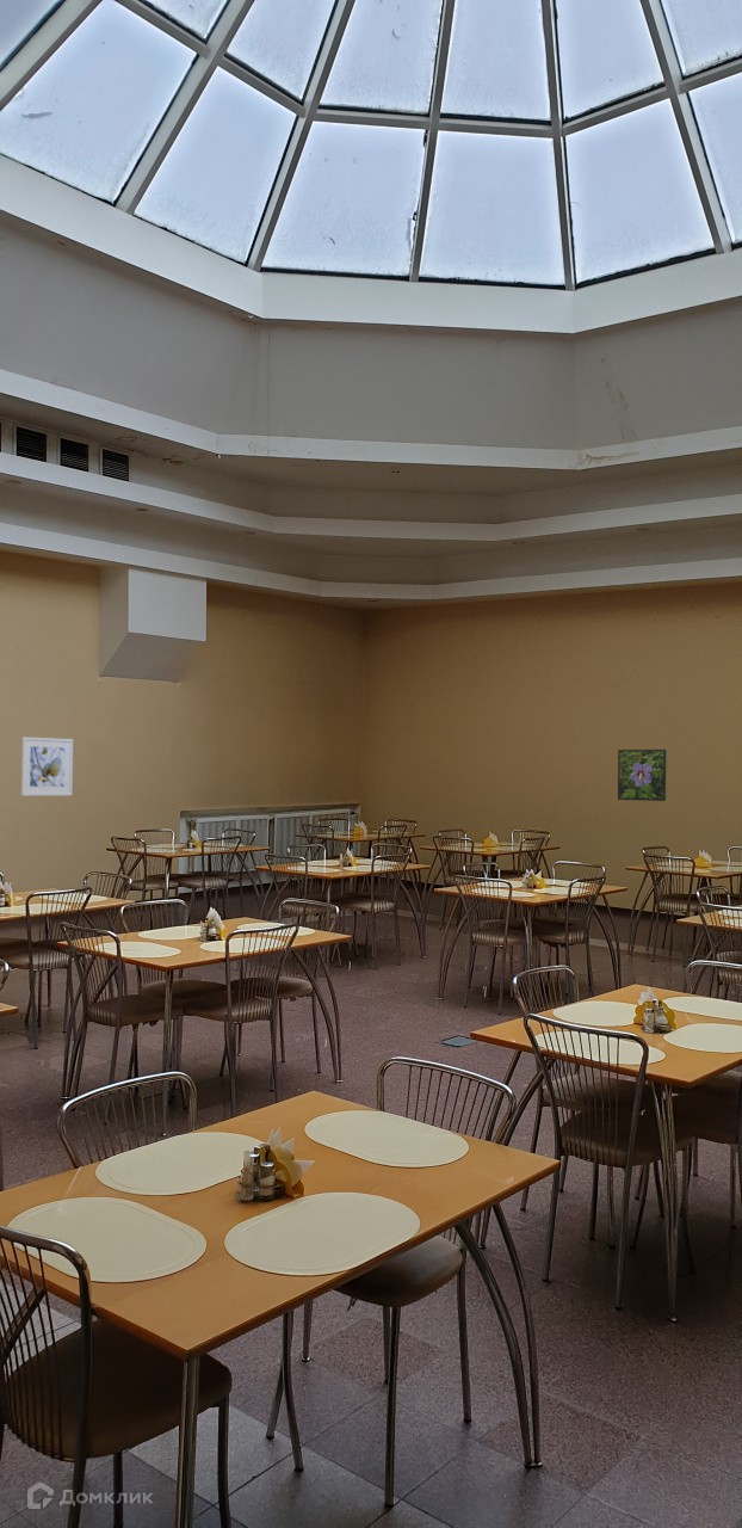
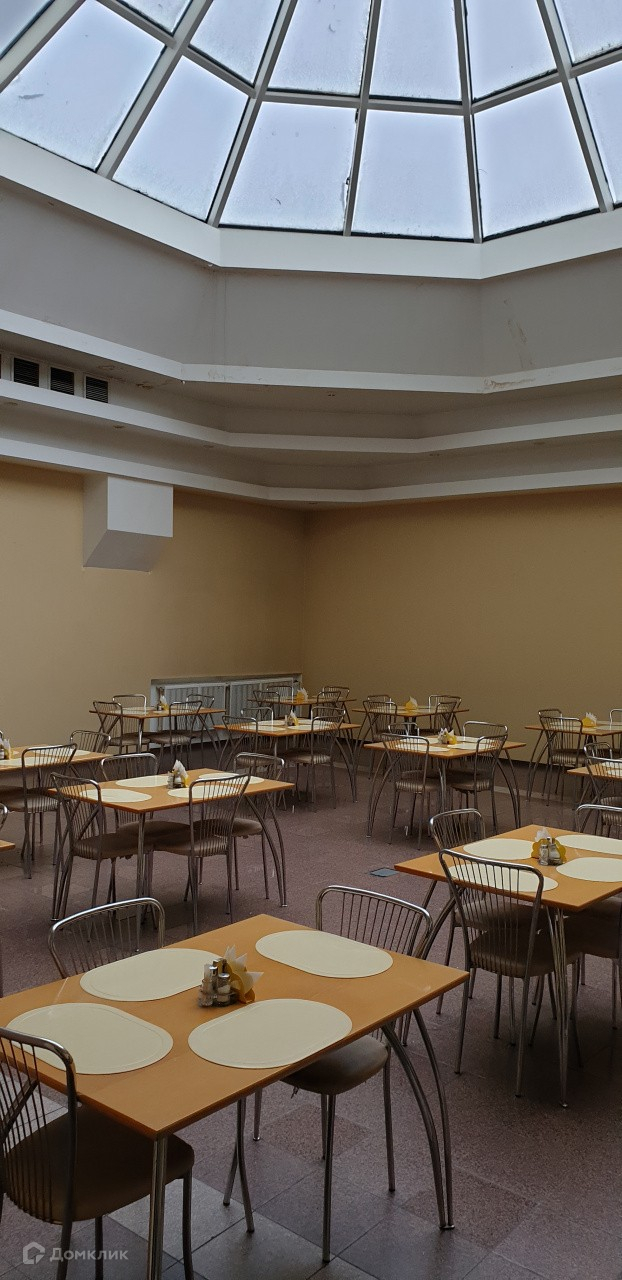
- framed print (47, 766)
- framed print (641, 775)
